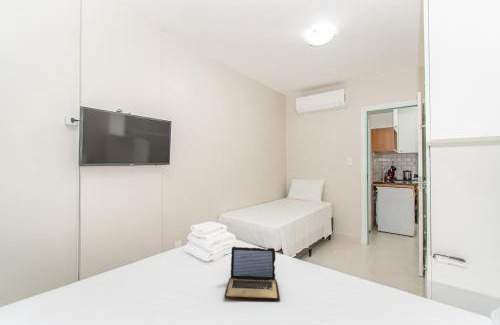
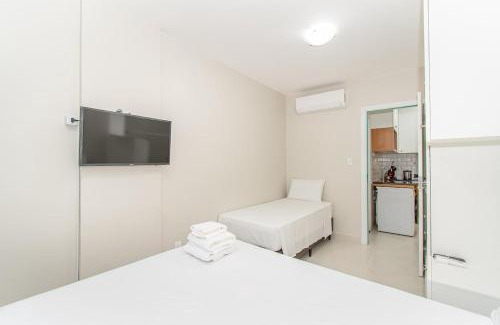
- laptop (252, 271)
